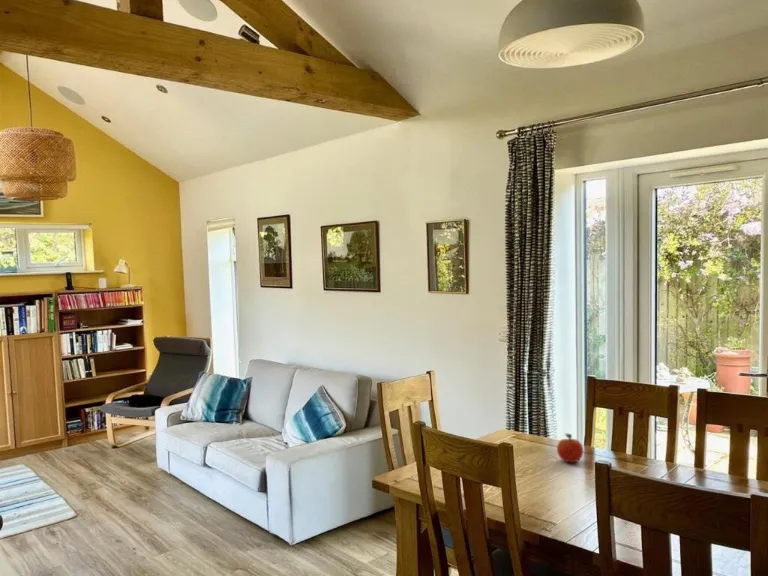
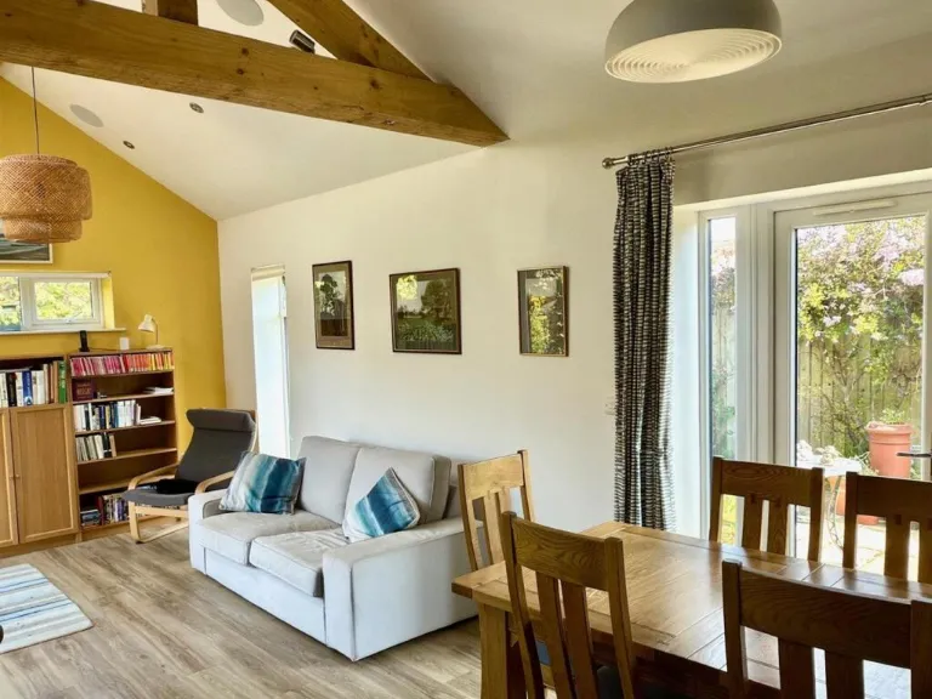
- fruit (570, 447)
